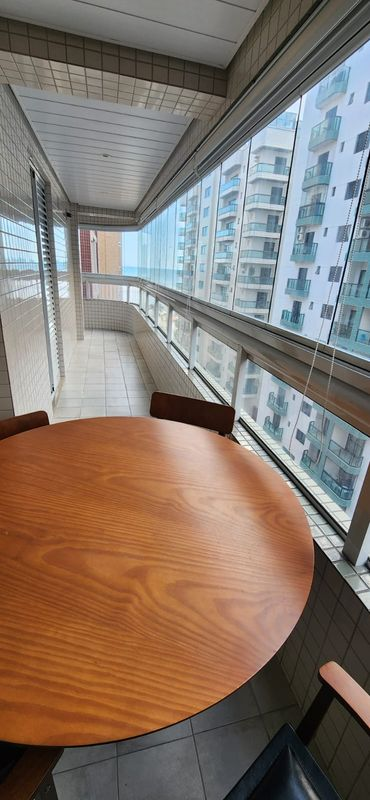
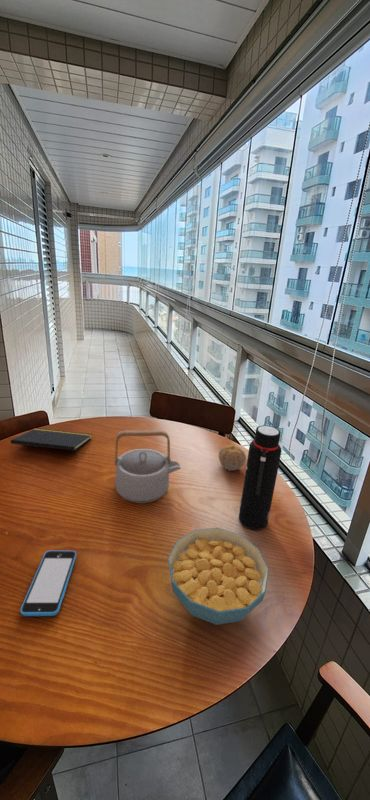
+ teapot (148, 461)
+ cereal bowl (215, 581)
+ notepad (53, 438)
+ water bottle (259, 479)
+ smartphone (51, 580)
+ fruit (231, 457)
